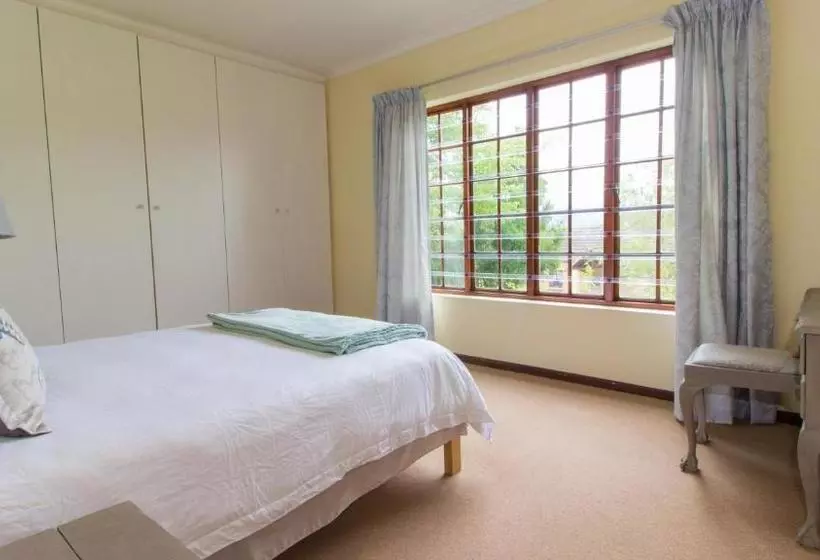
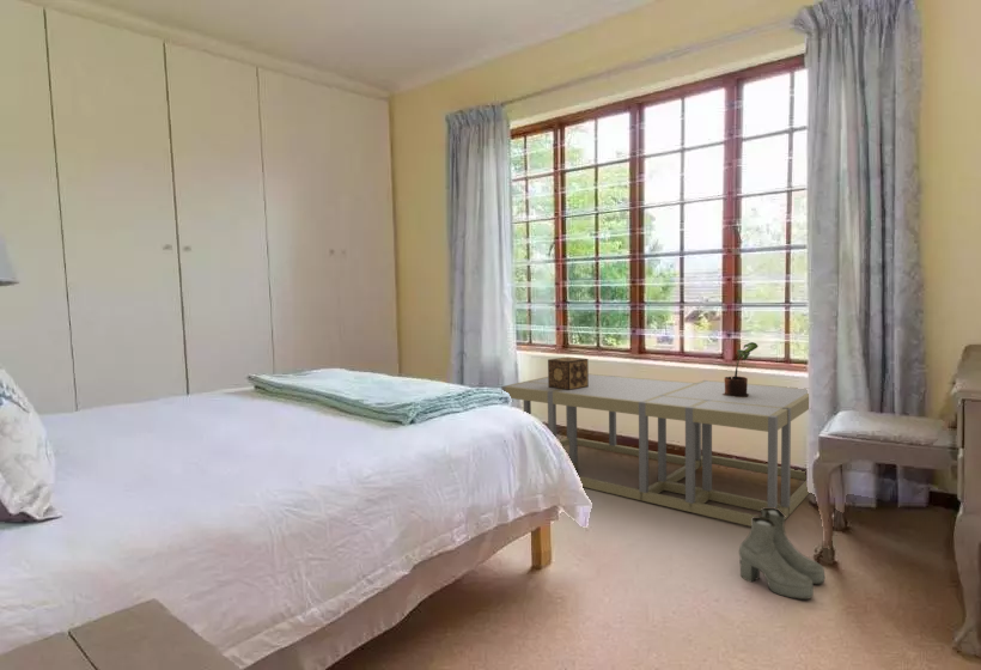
+ potted plant (737, 366)
+ coffee table (647, 431)
+ decorative box (567, 372)
+ boots (780, 548)
